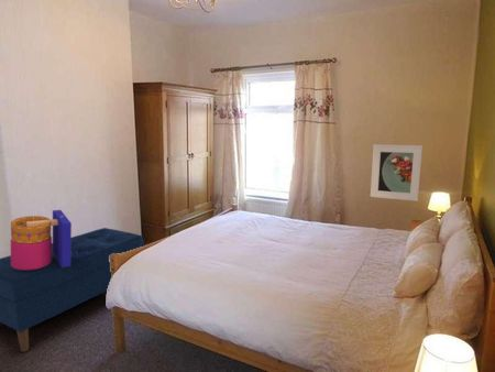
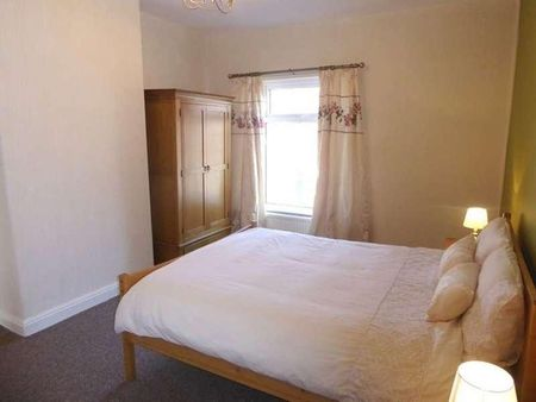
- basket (36, 242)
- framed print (395, 172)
- bench (72, 278)
